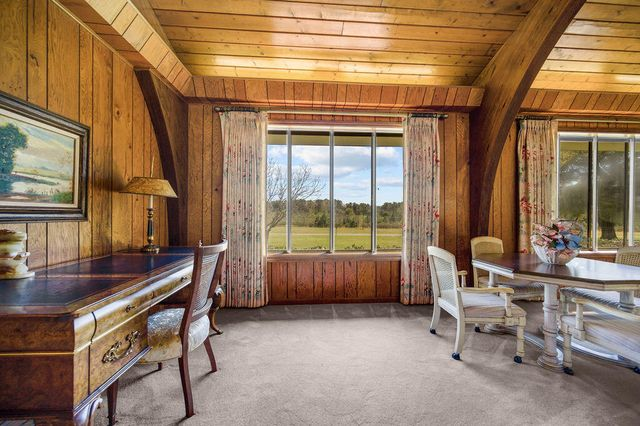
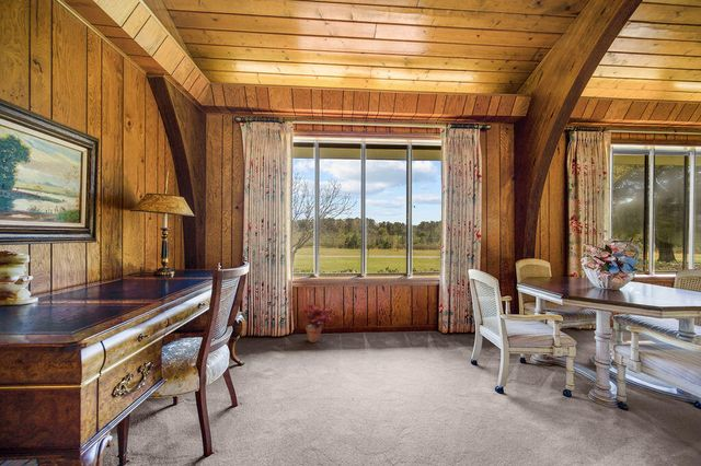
+ potted plant (315, 323)
